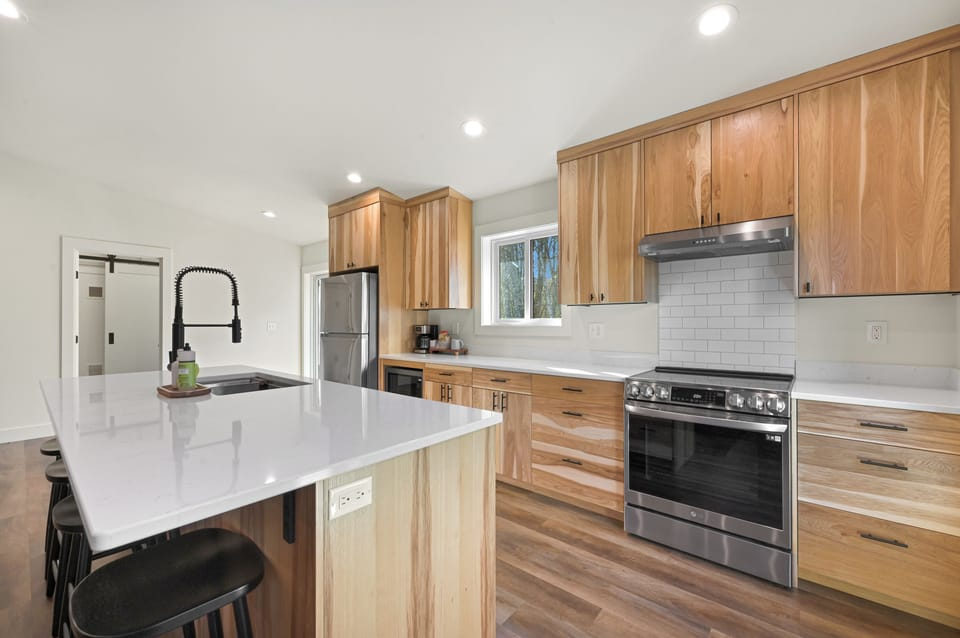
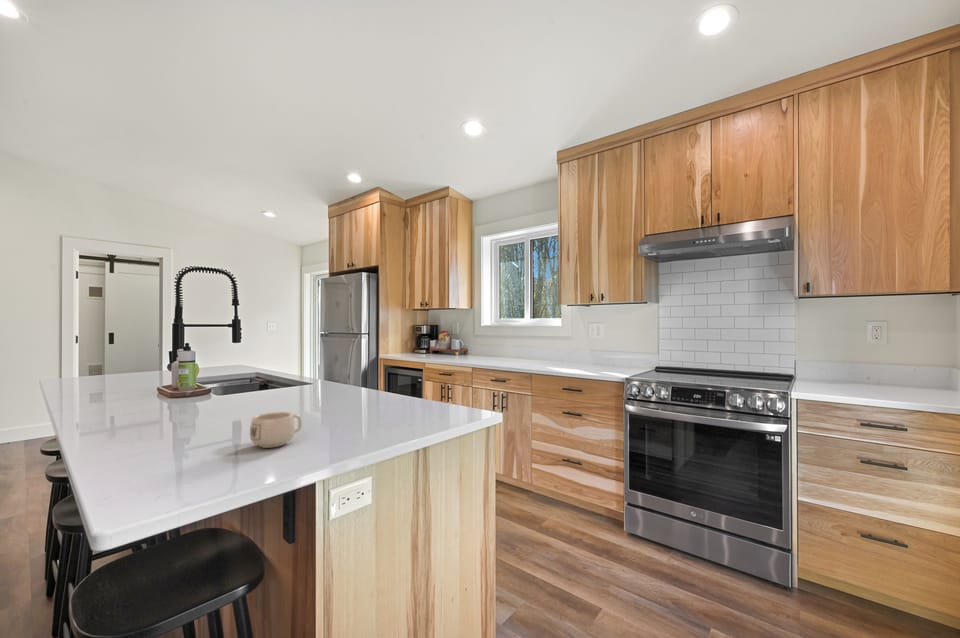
+ mug (277, 429)
